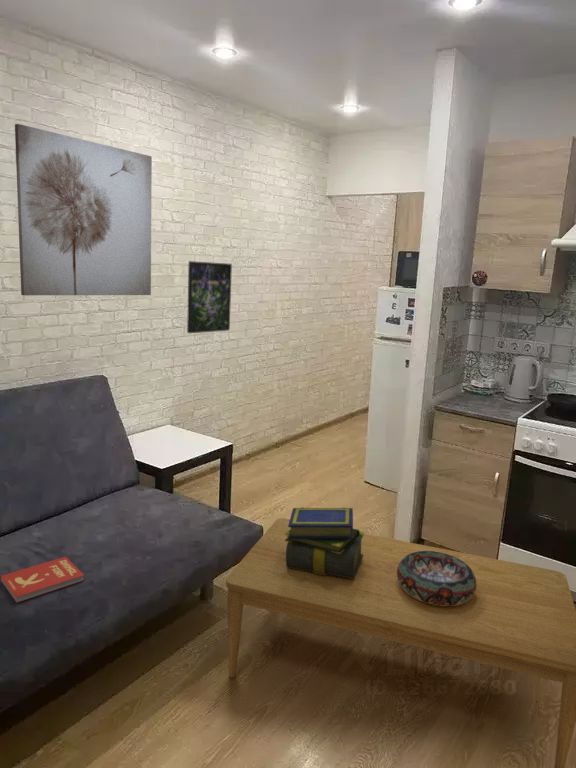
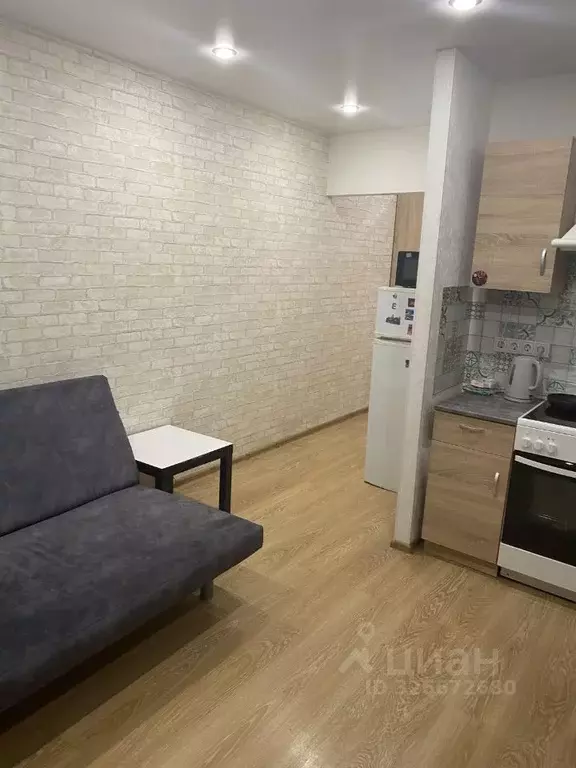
- wall art (91, 220)
- book (42, 577)
- stack of books (323, 538)
- decorative bowl (436, 577)
- coffee table (397, 624)
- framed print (210, 297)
